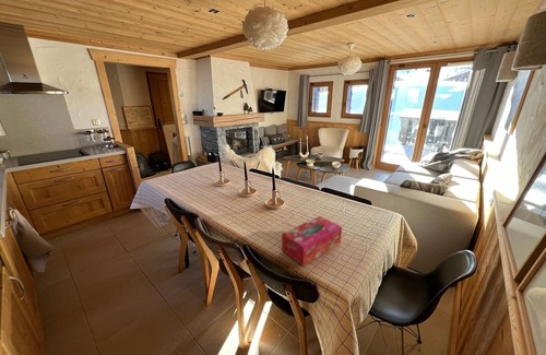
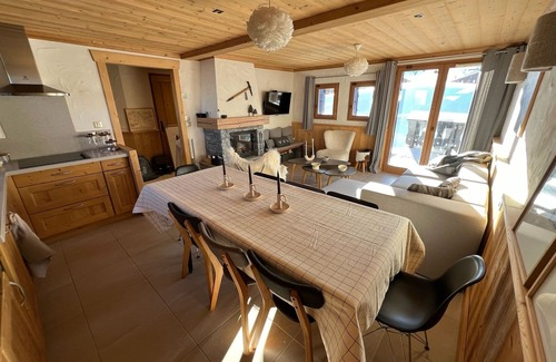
- tissue box (311, 238)
